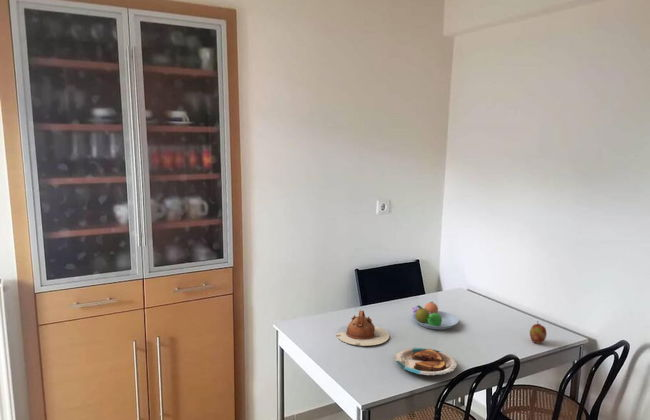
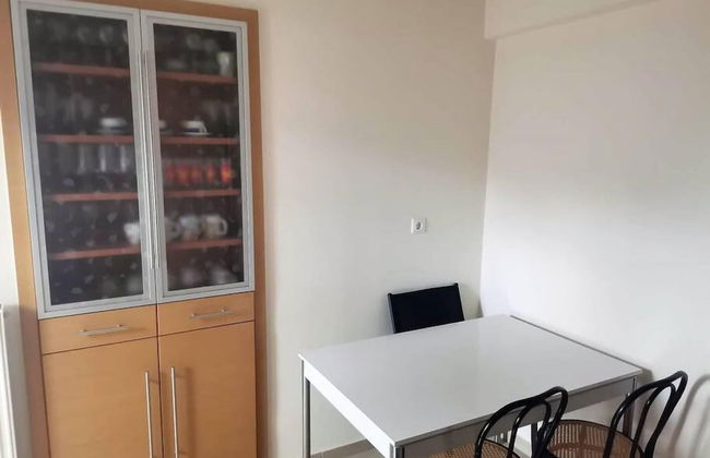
- plate (424, 360)
- apple (538, 332)
- fruit bowl (433, 314)
- teapot (362, 323)
